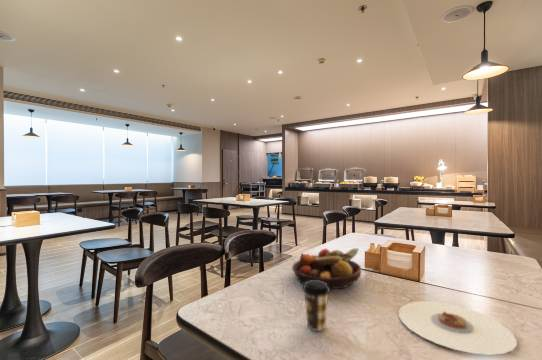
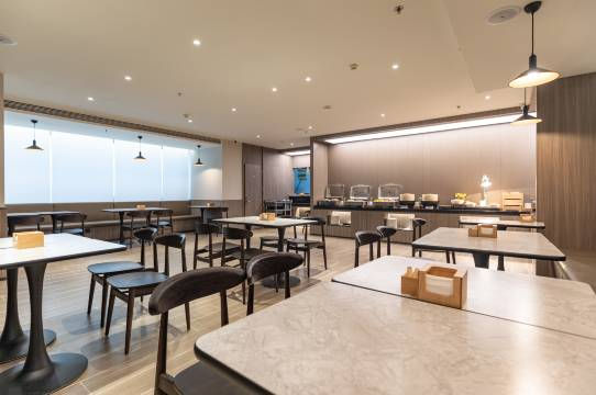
- fruit bowl (326, 263)
- coffee cup (316, 305)
- plate (451, 320)
